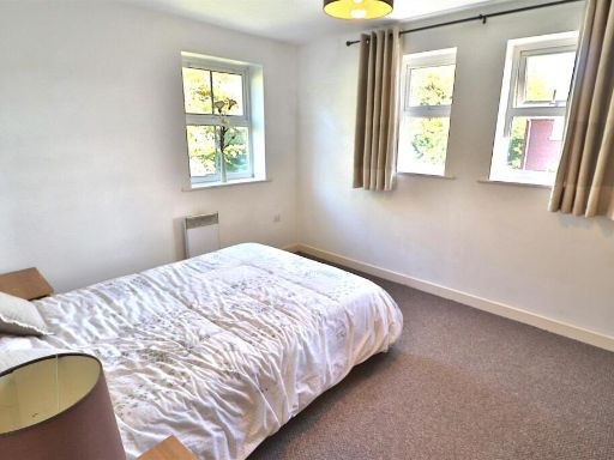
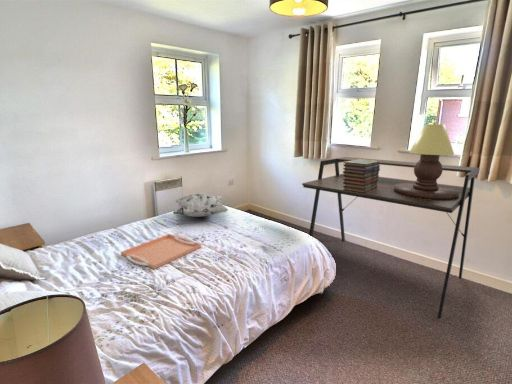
+ serving tray (162, 249)
+ decorative pillow (200, 205)
+ book stack (360, 175)
+ desk (385, 201)
+ table lamp (429, 159)
